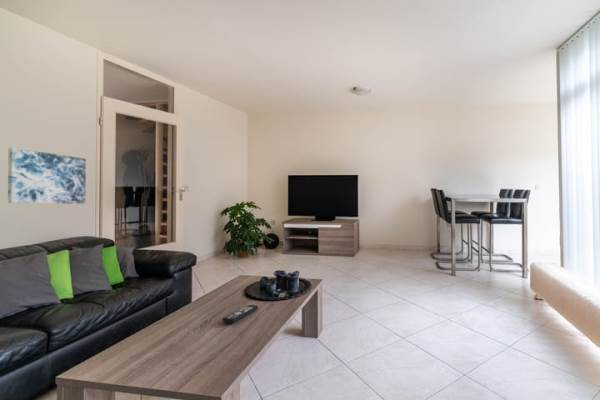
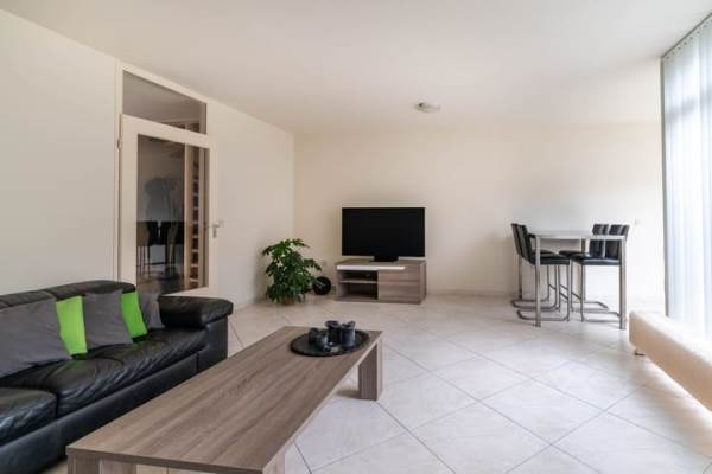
- wall art (50, 178)
- remote control (241, 313)
